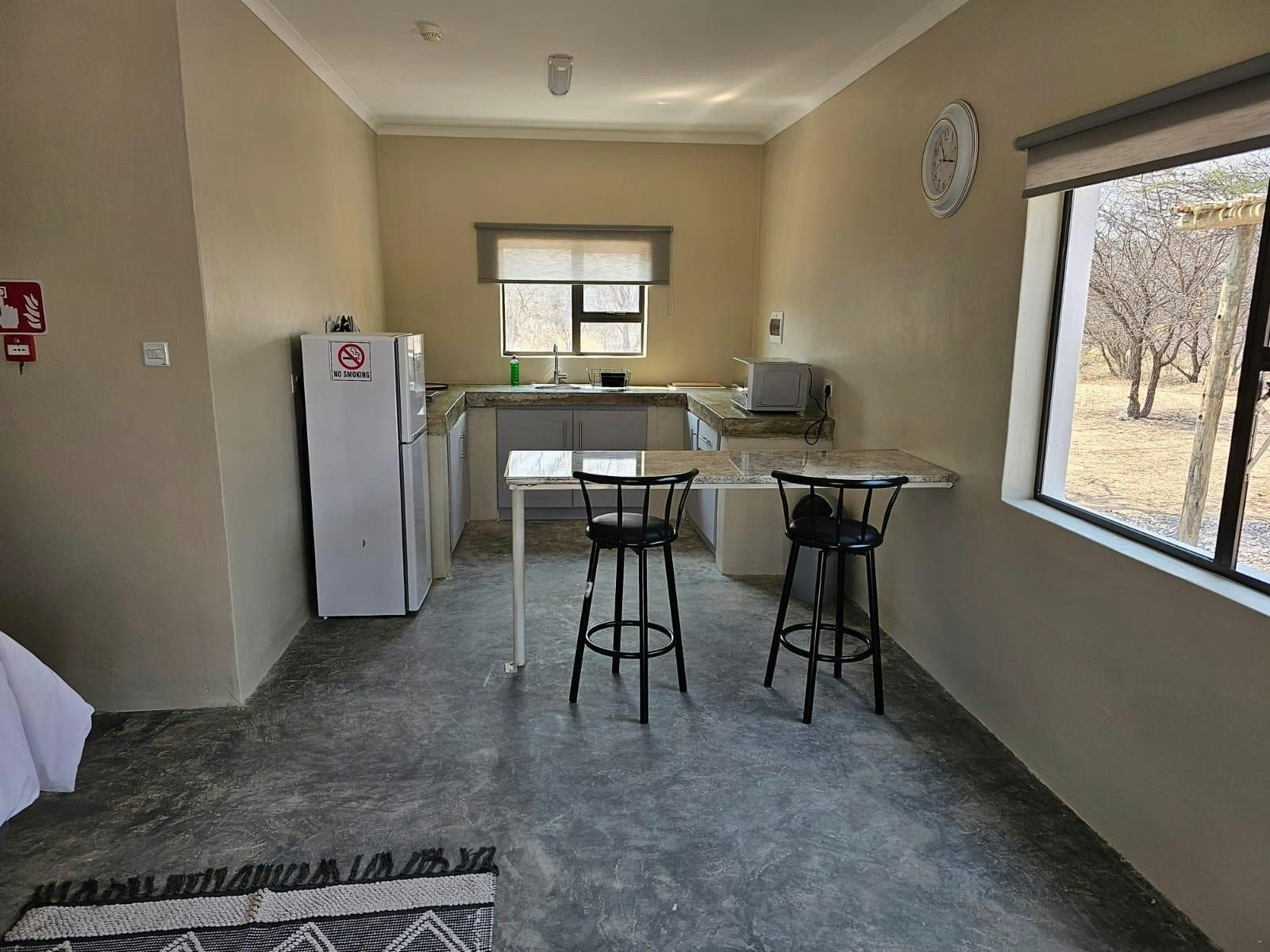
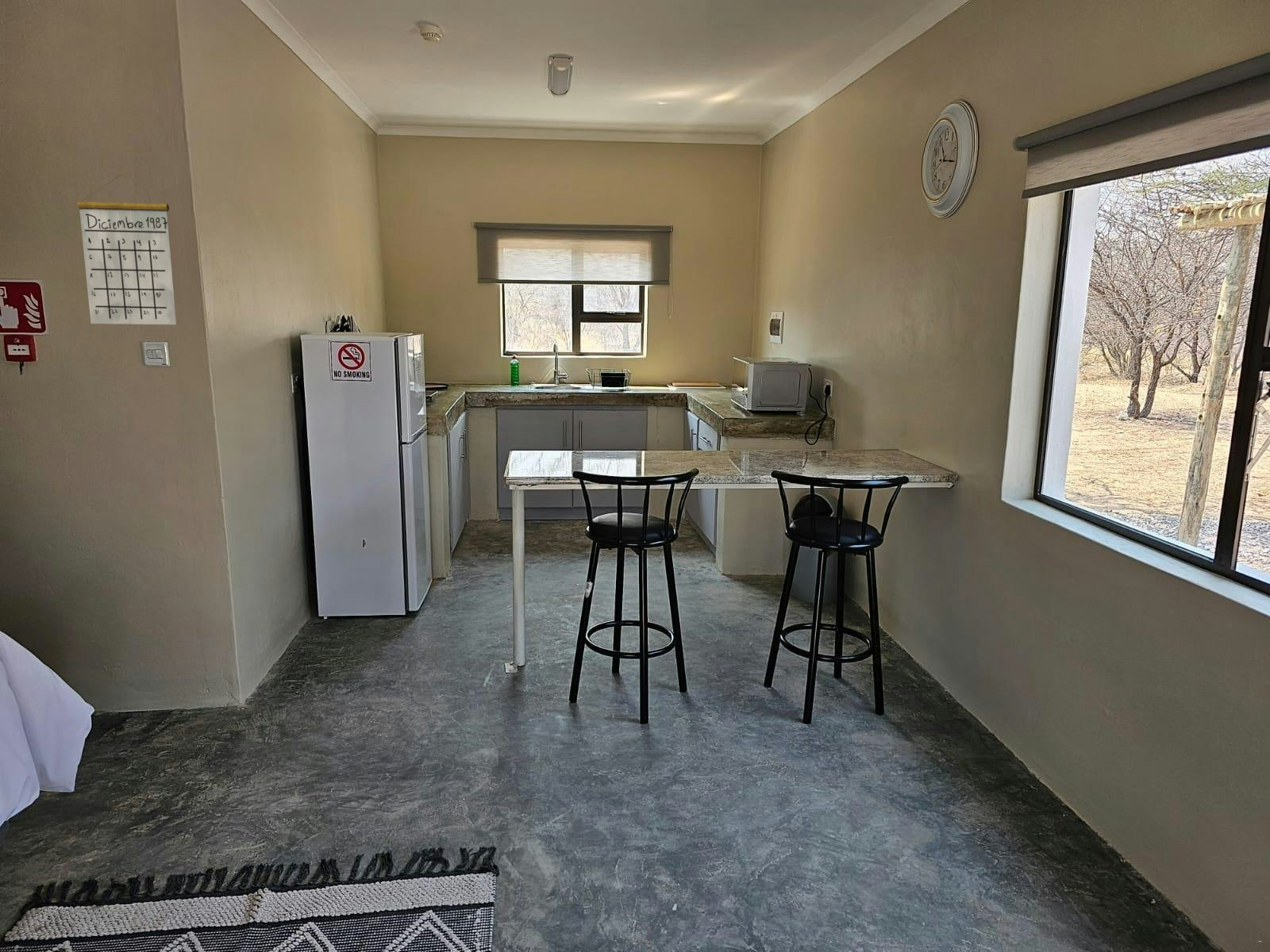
+ calendar (127, 249)
